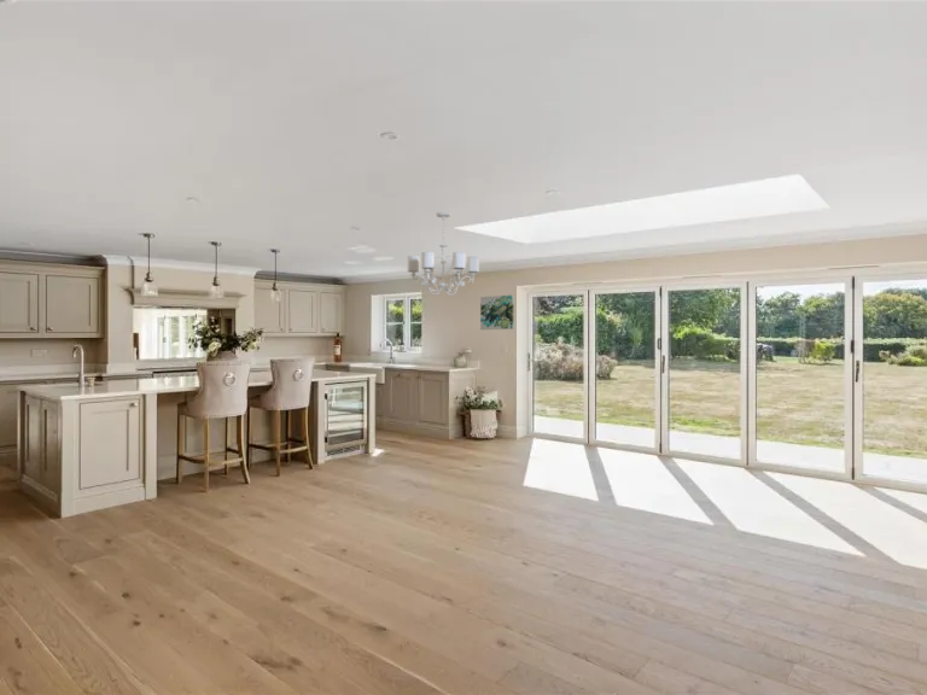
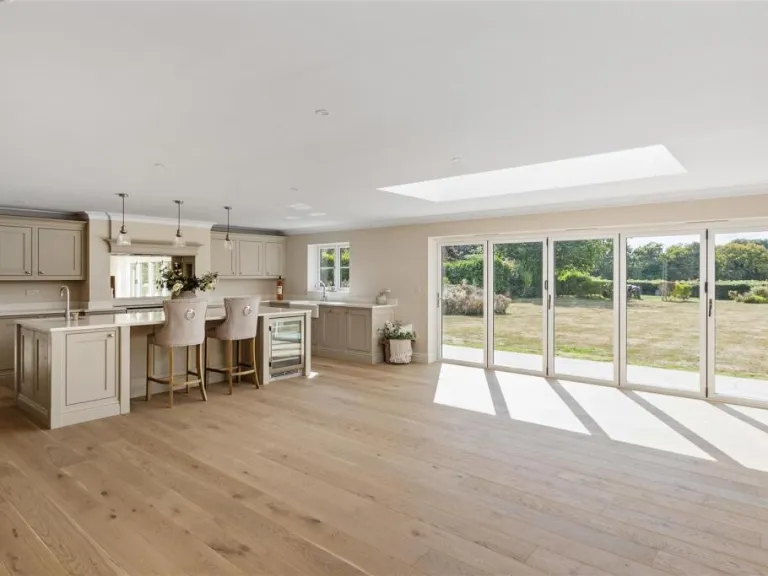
- chandelier (443, 255)
- wall art (496, 313)
